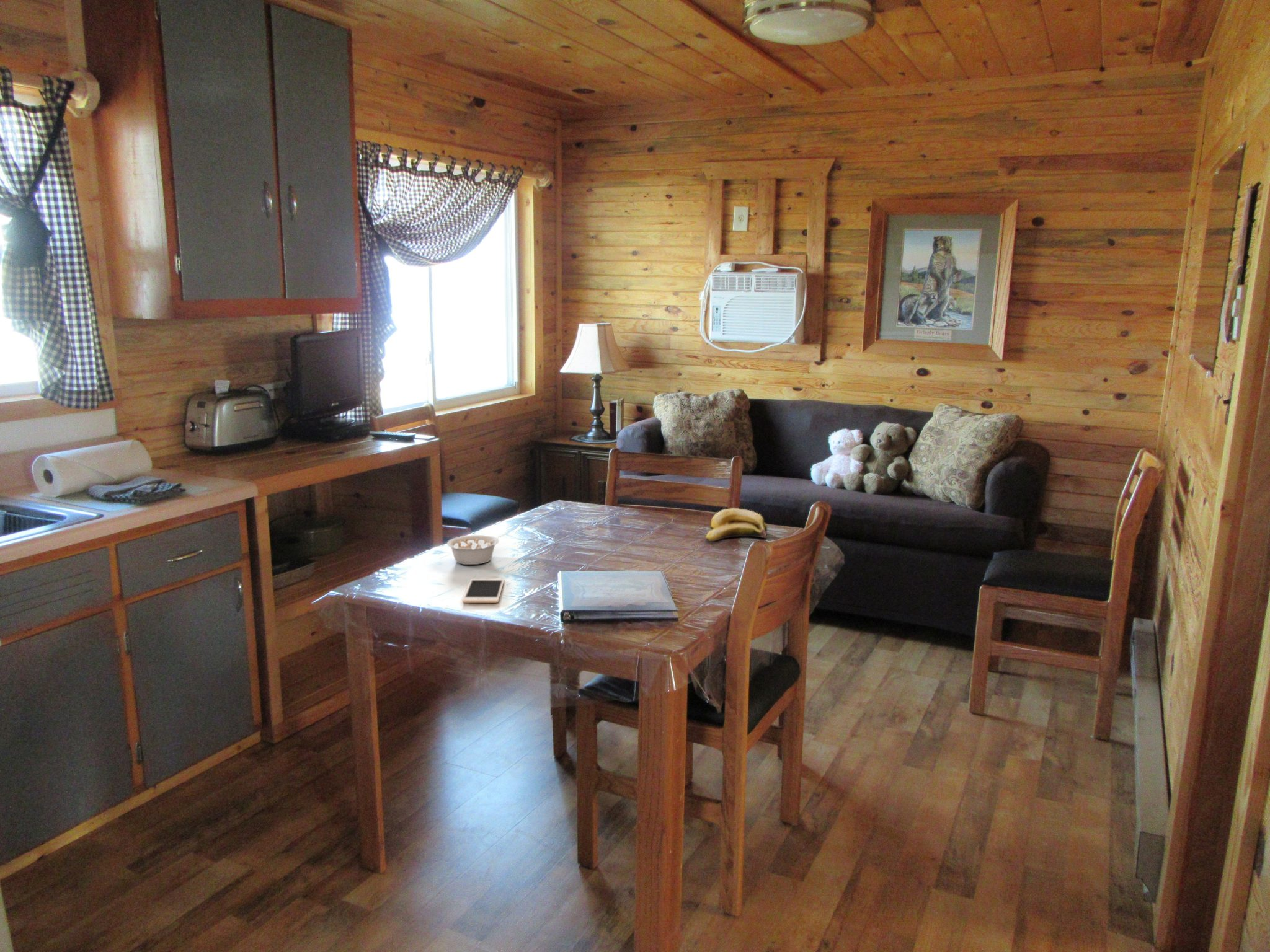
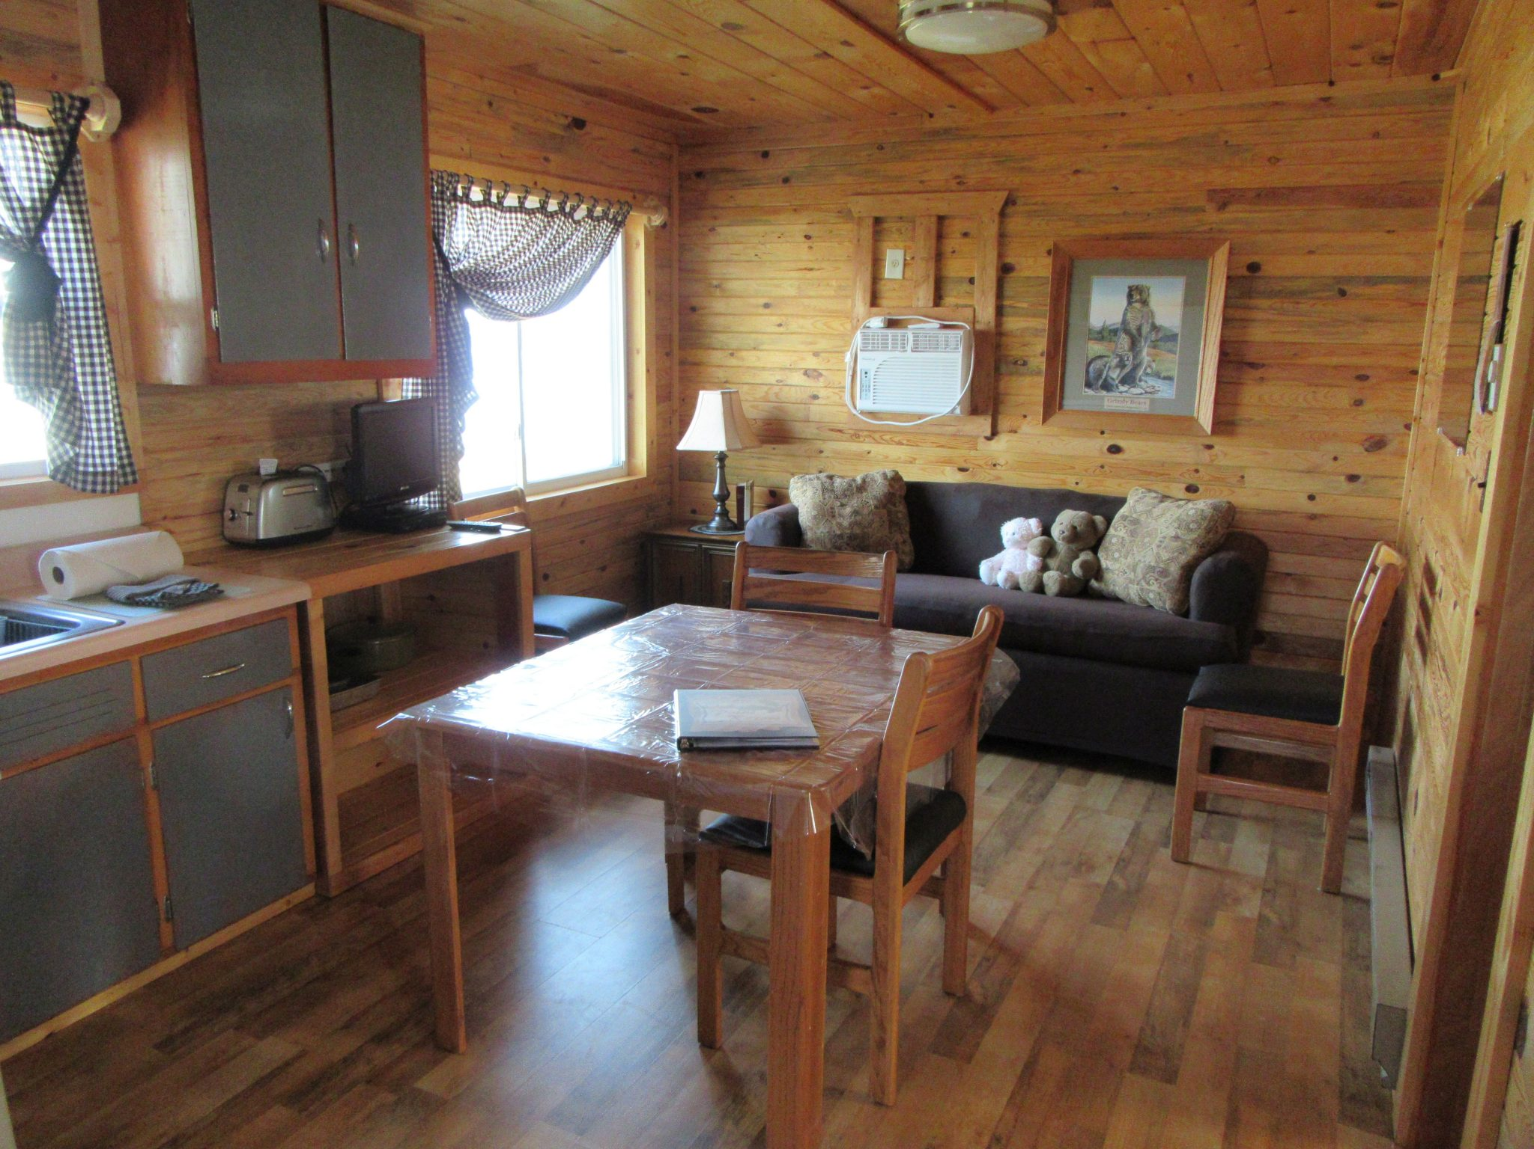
- cell phone (484, 590)
- legume (474, 548)
- banana (738, 524)
